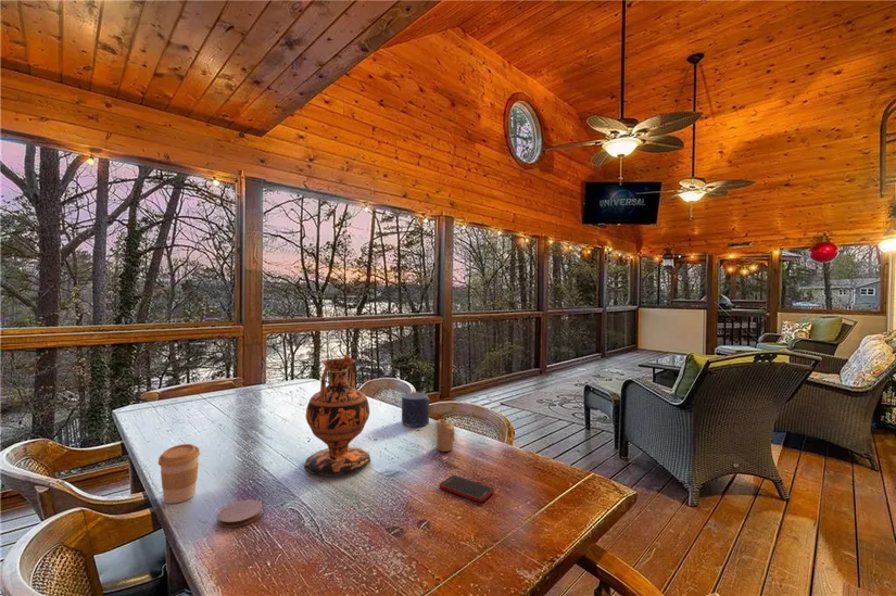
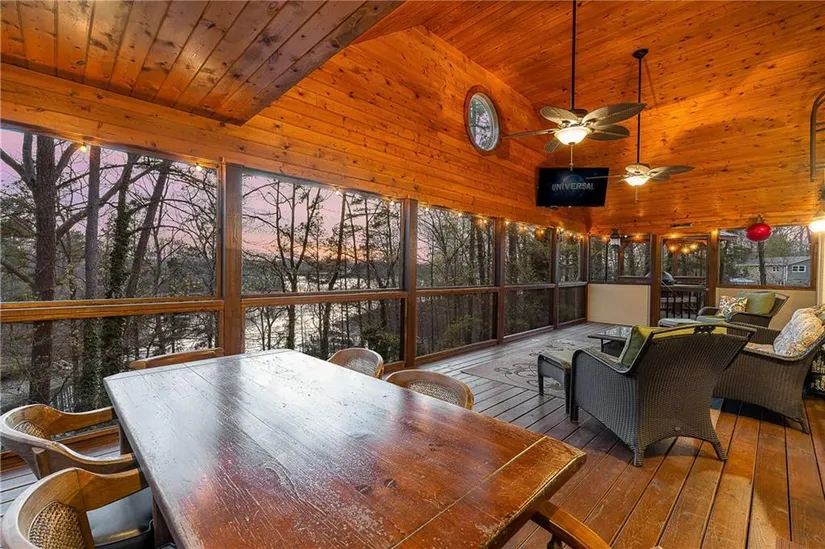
- coaster (240, 512)
- vase (338, 409)
- cell phone (466, 487)
- candle (415, 408)
- coffee cup (179, 472)
- candle (445, 434)
